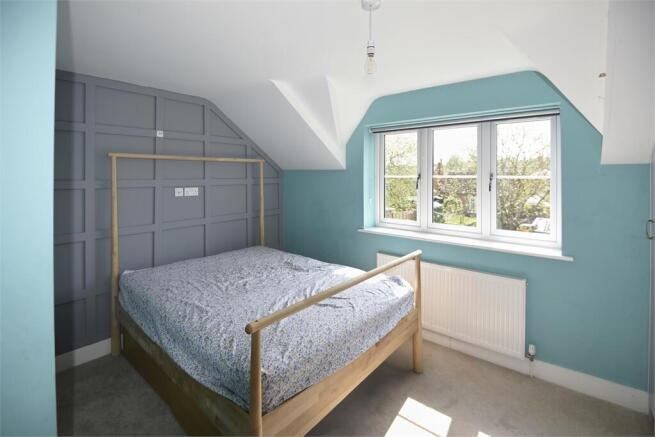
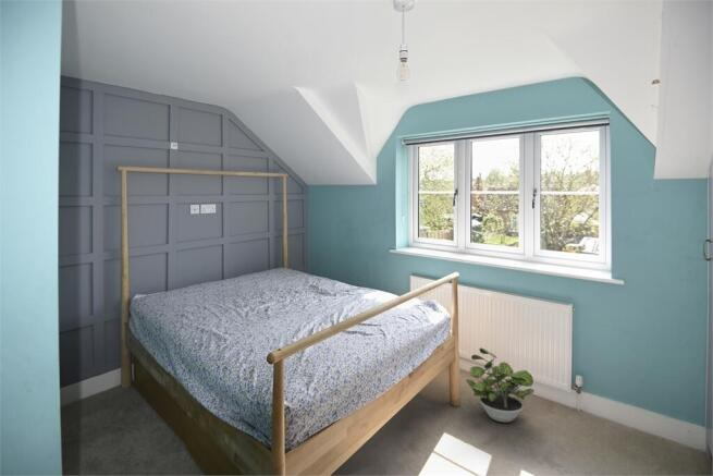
+ potted plant (499, 385)
